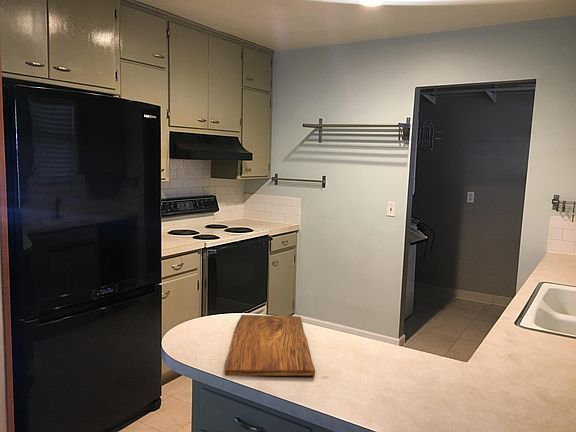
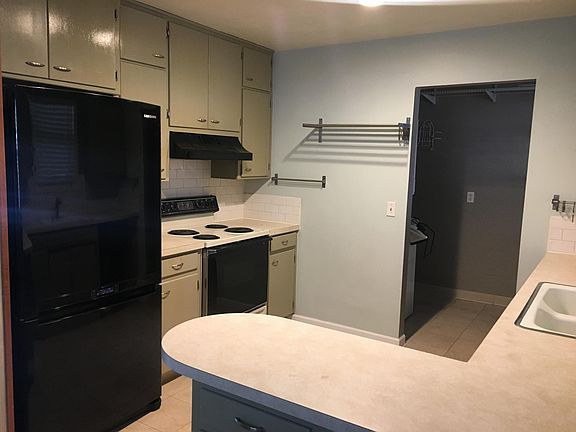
- cutting board (269, 340)
